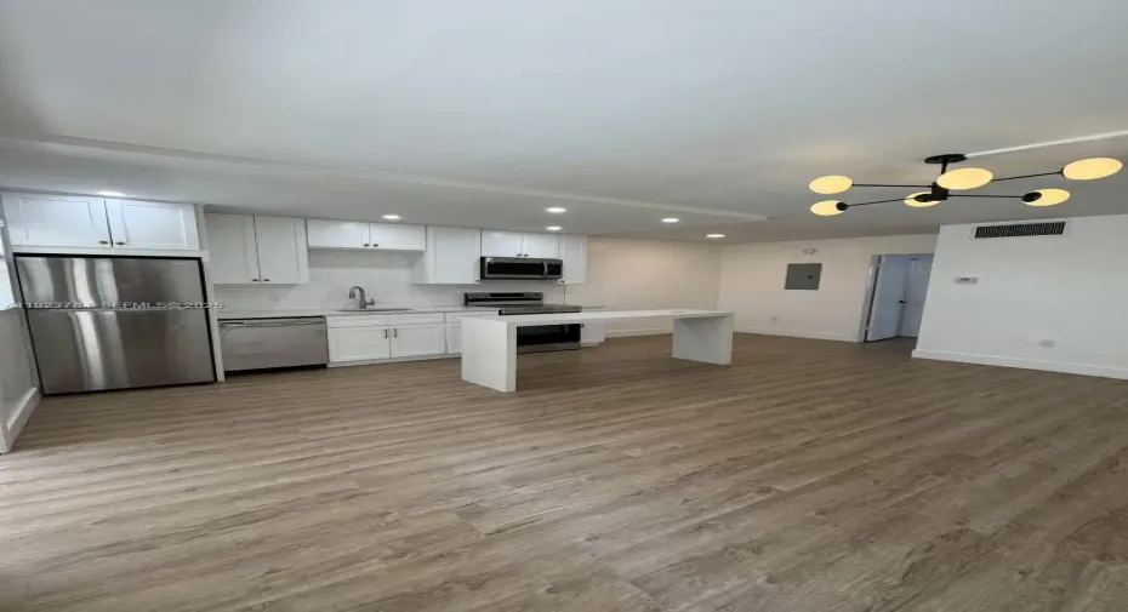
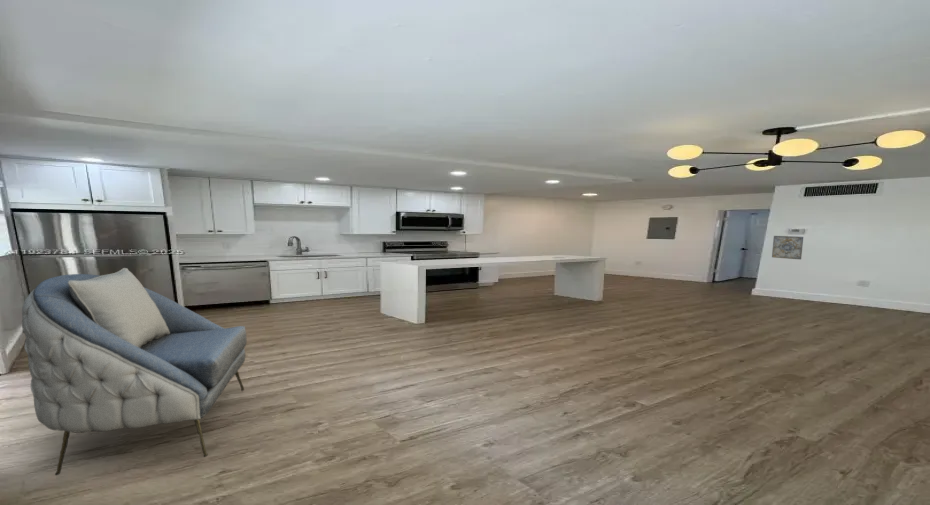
+ wall art (787, 247)
+ armchair (148, 352)
